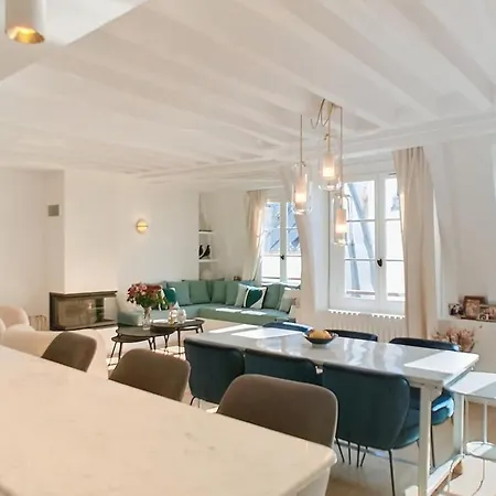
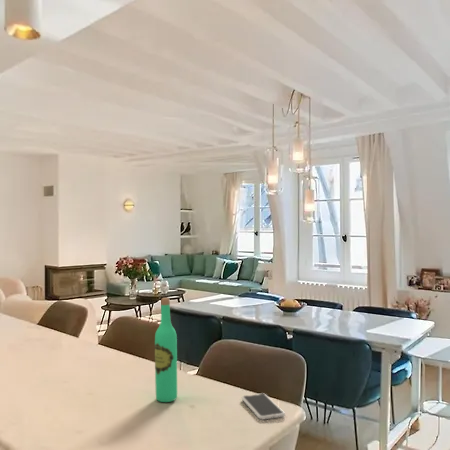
+ smartphone (262, 405)
+ wine bottle (165, 348)
